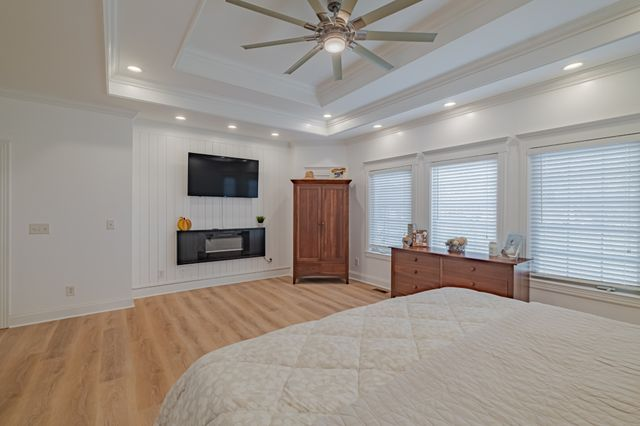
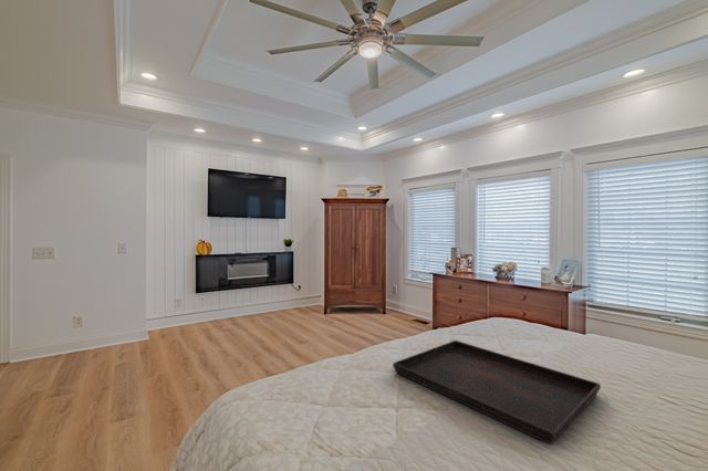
+ serving tray (489, 377)
